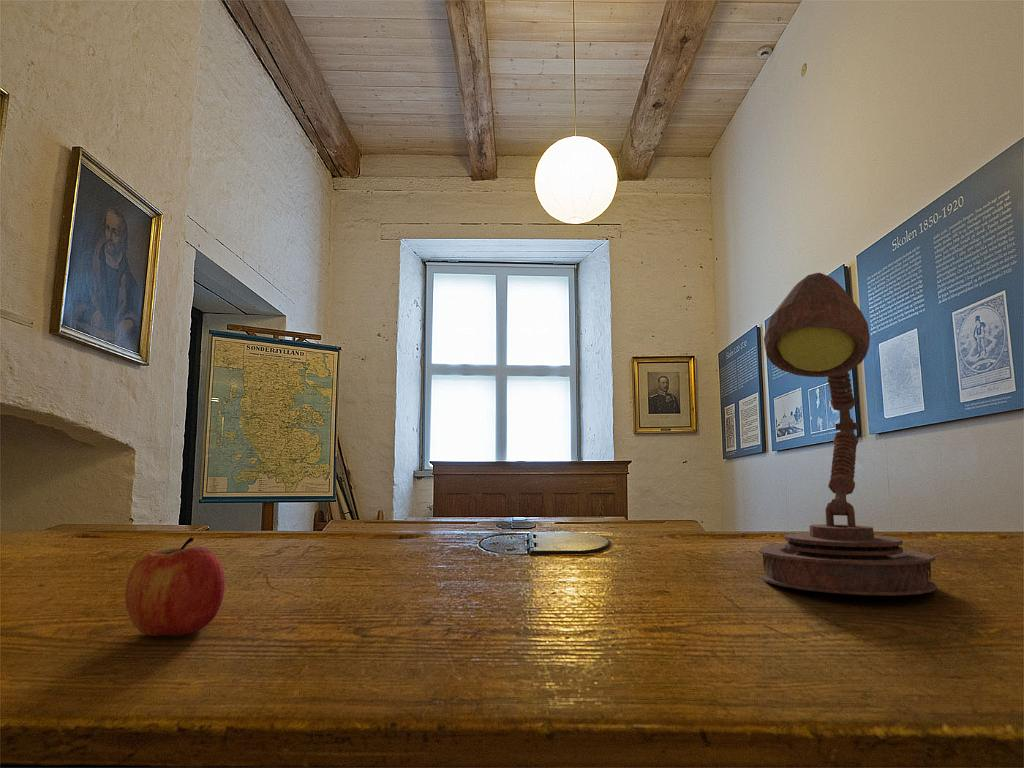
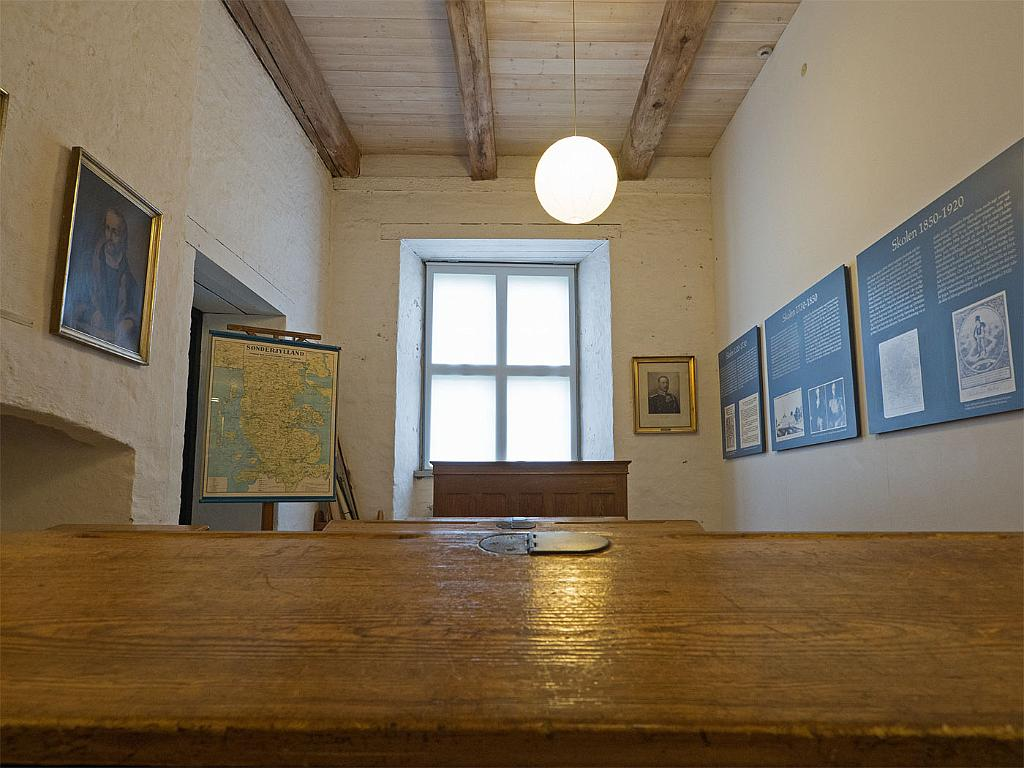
- apple (175, 584)
- desk lamp (835, 427)
